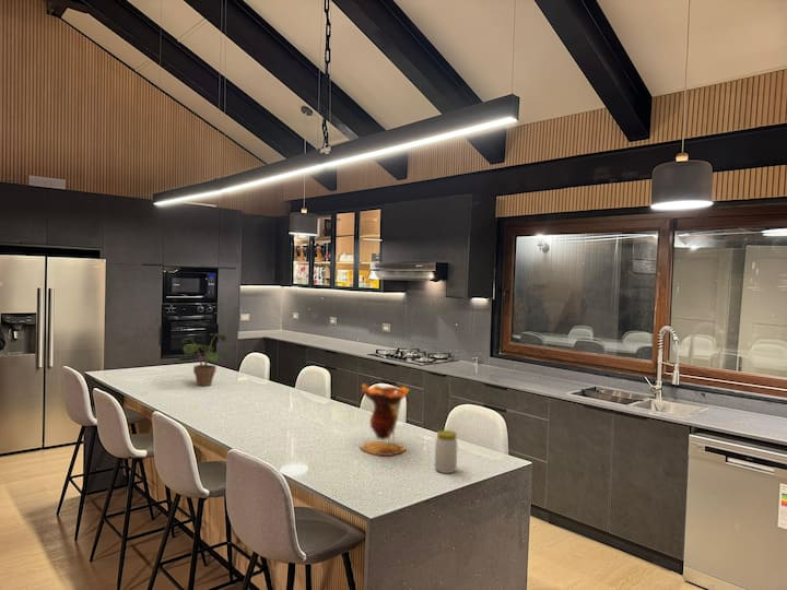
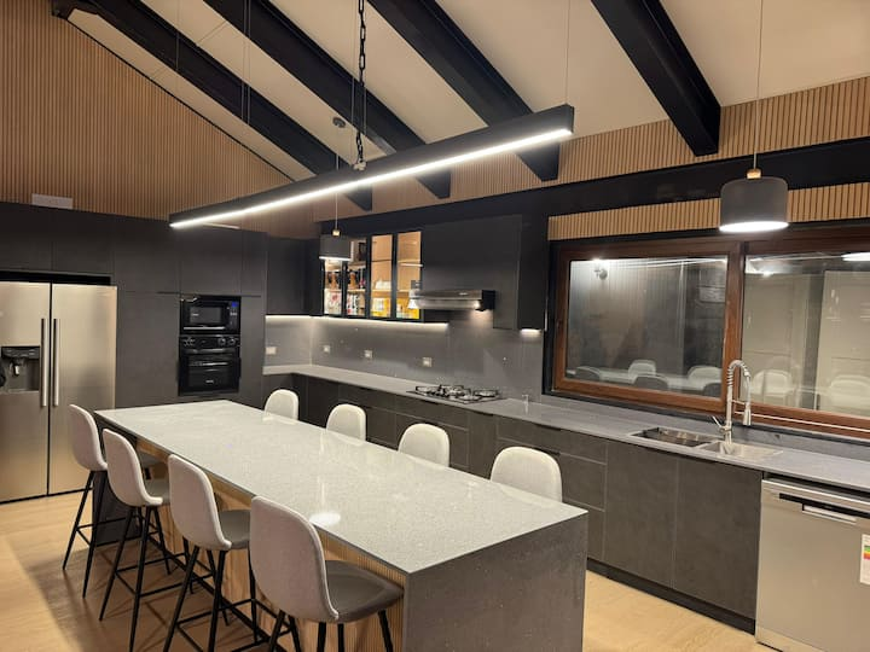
- potted plant (204, 359)
- jar (446, 451)
- vase (384, 417)
